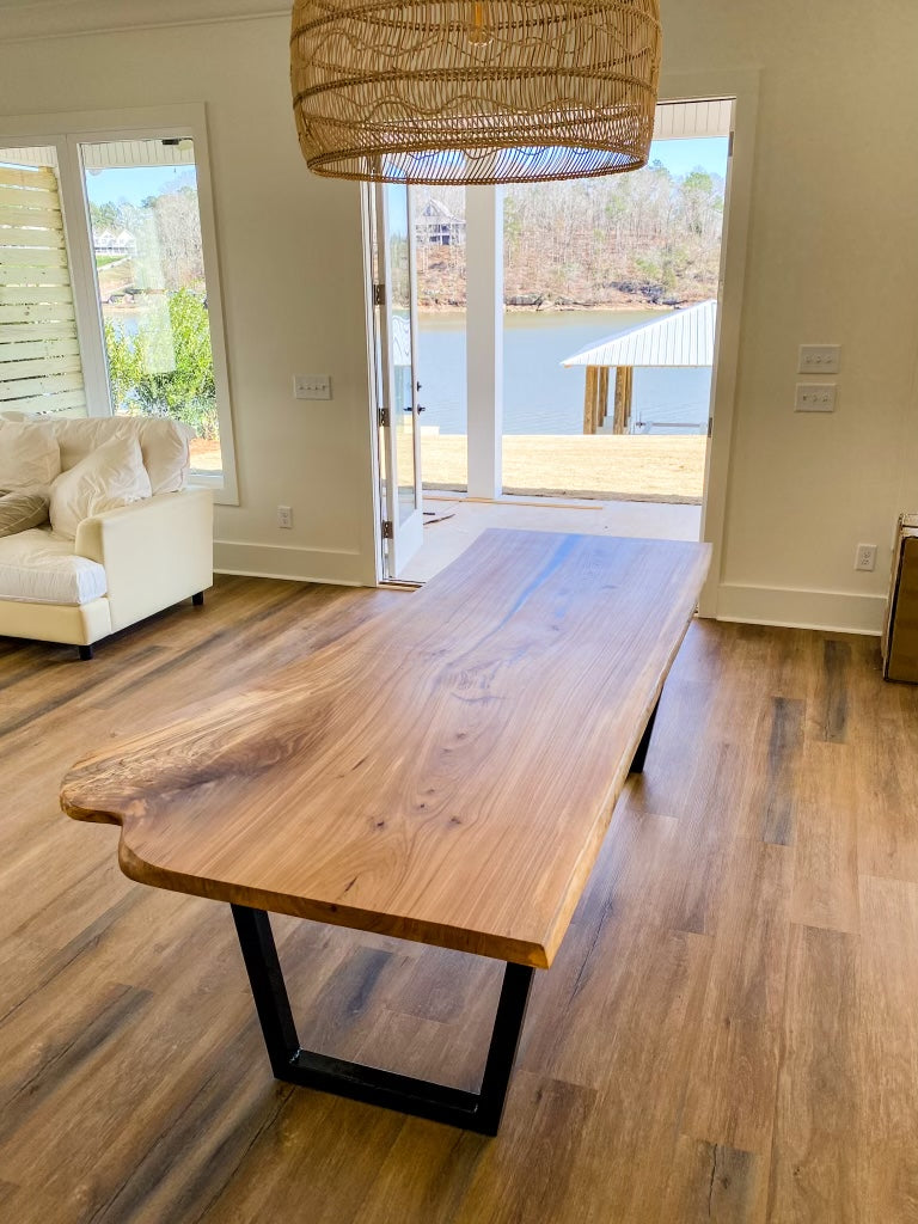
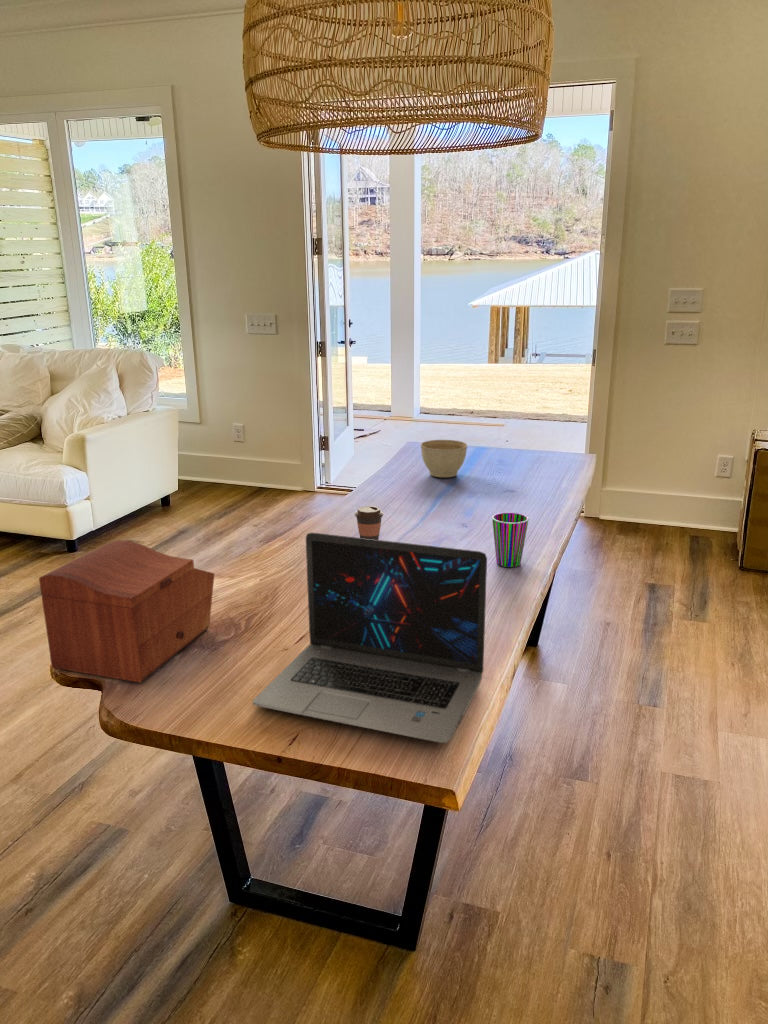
+ sewing box (138, 599)
+ laptop (370, 631)
+ coffee cup (369, 527)
+ cup (509, 540)
+ planter bowl (443, 459)
